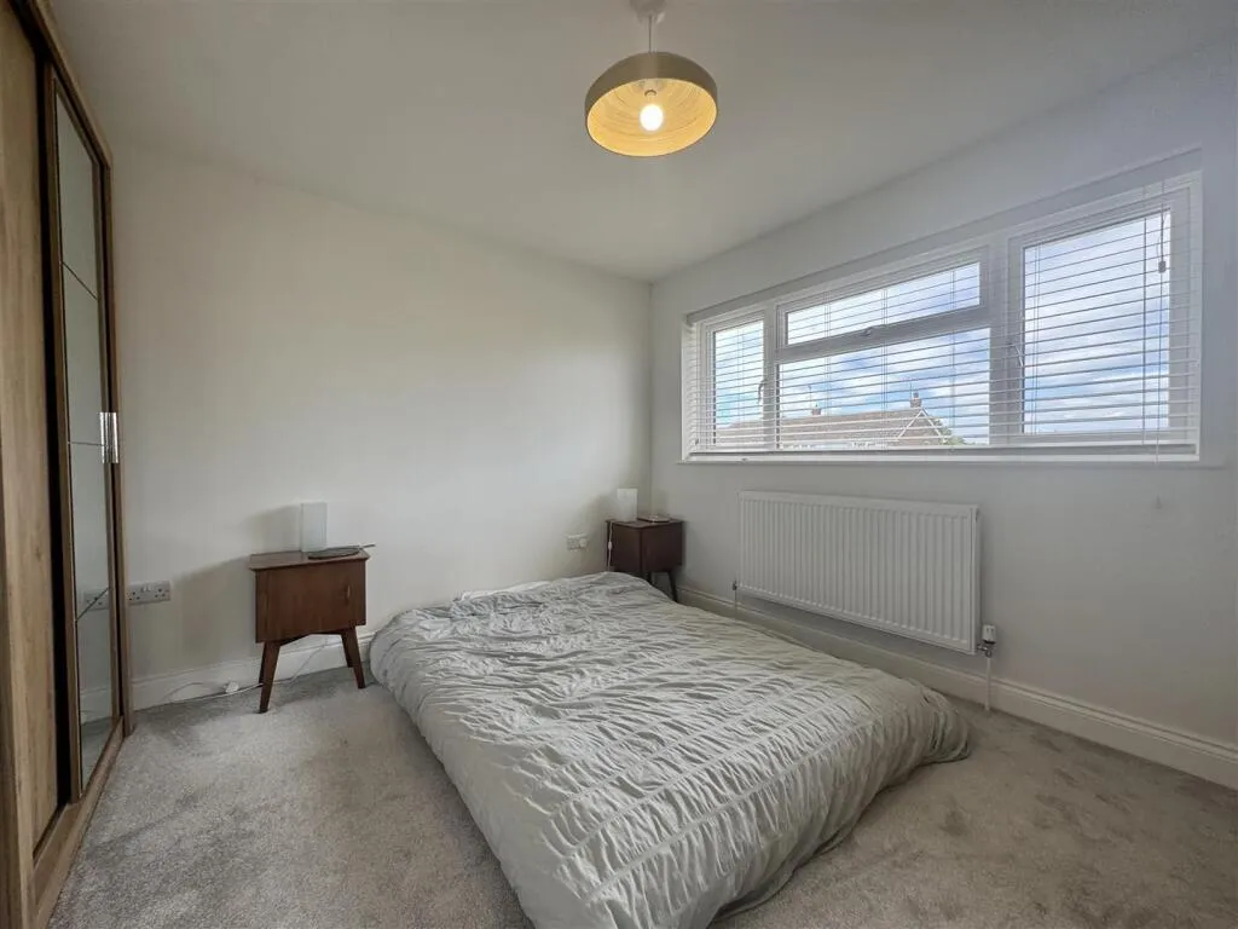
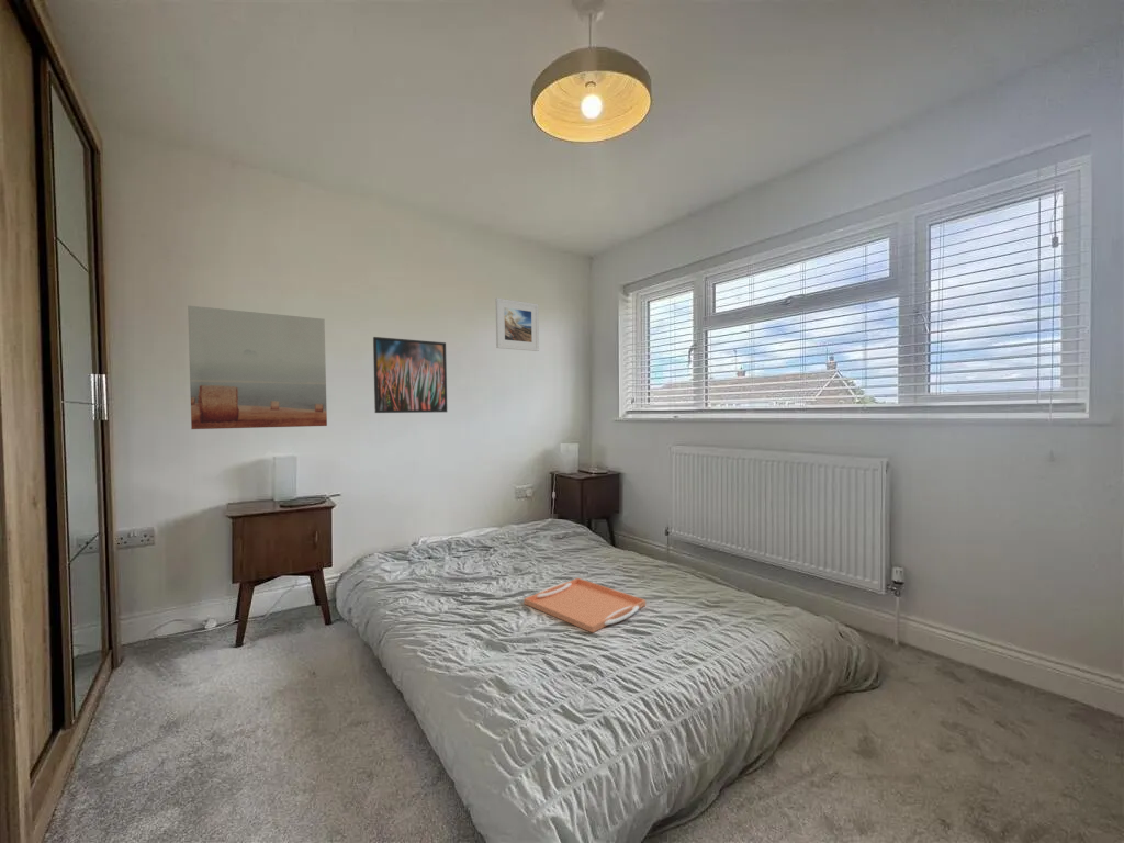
+ serving tray (584, 602)
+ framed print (412, 375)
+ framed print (517, 325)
+ wall art (262, 370)
